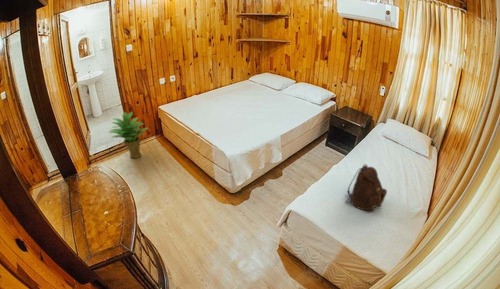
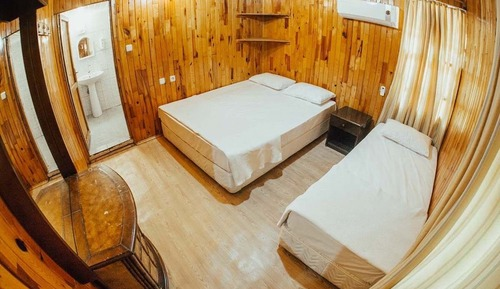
- potted plant (130, 135)
- backpack (368, 185)
